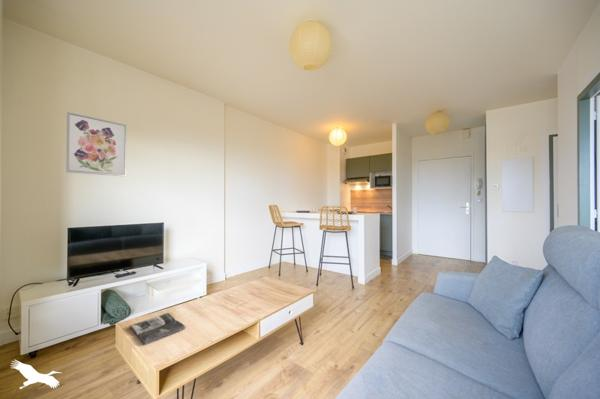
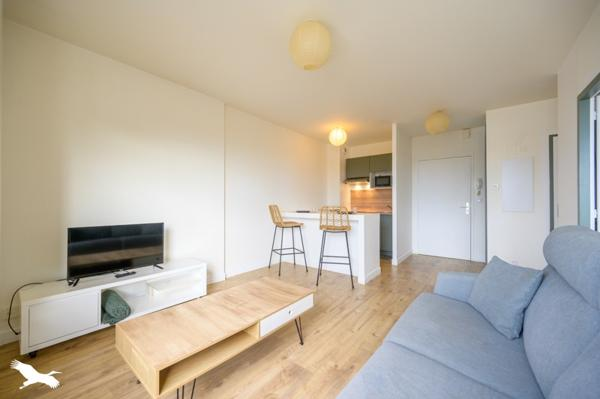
- wall art (98, 146)
- magazine (157, 326)
